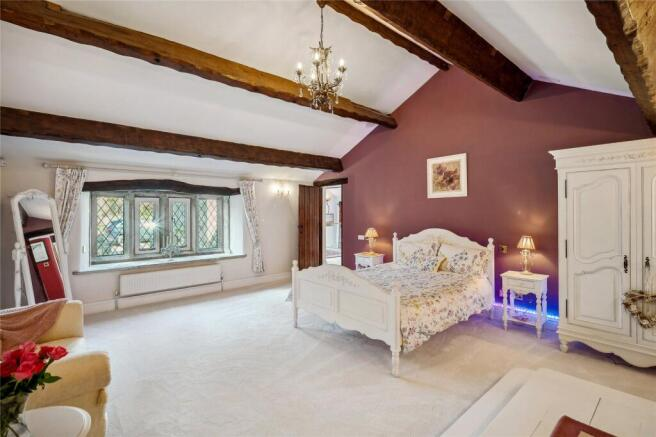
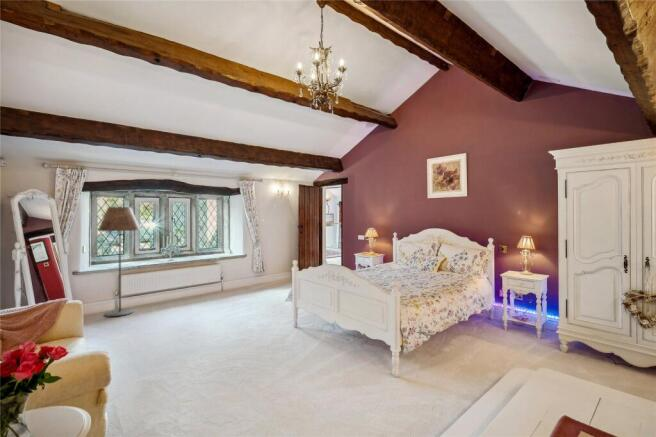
+ floor lamp (119, 260)
